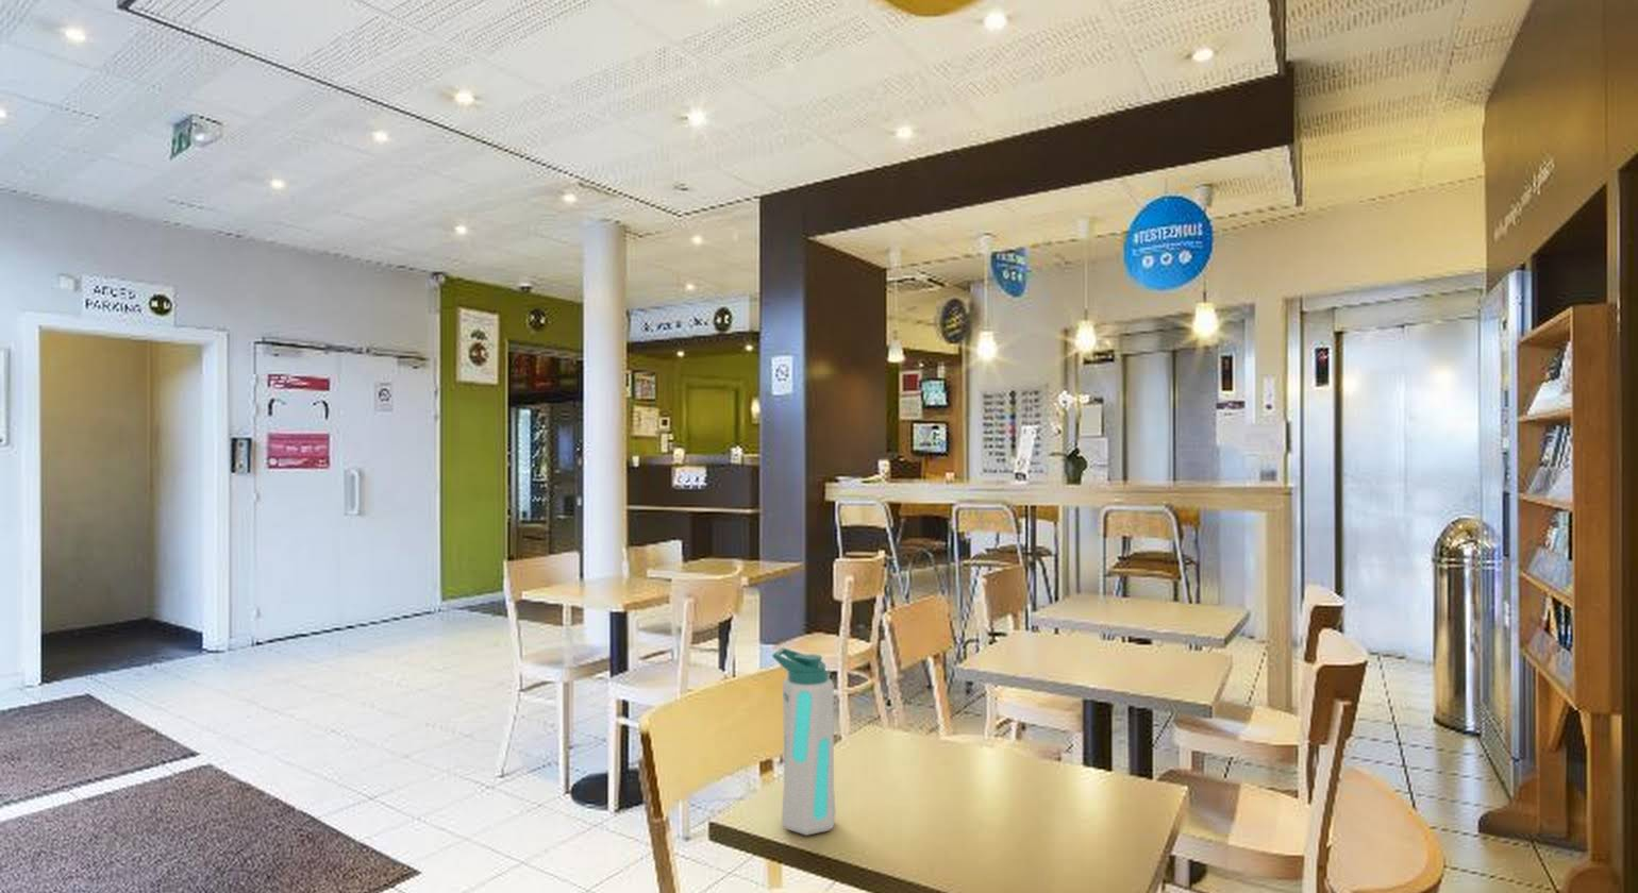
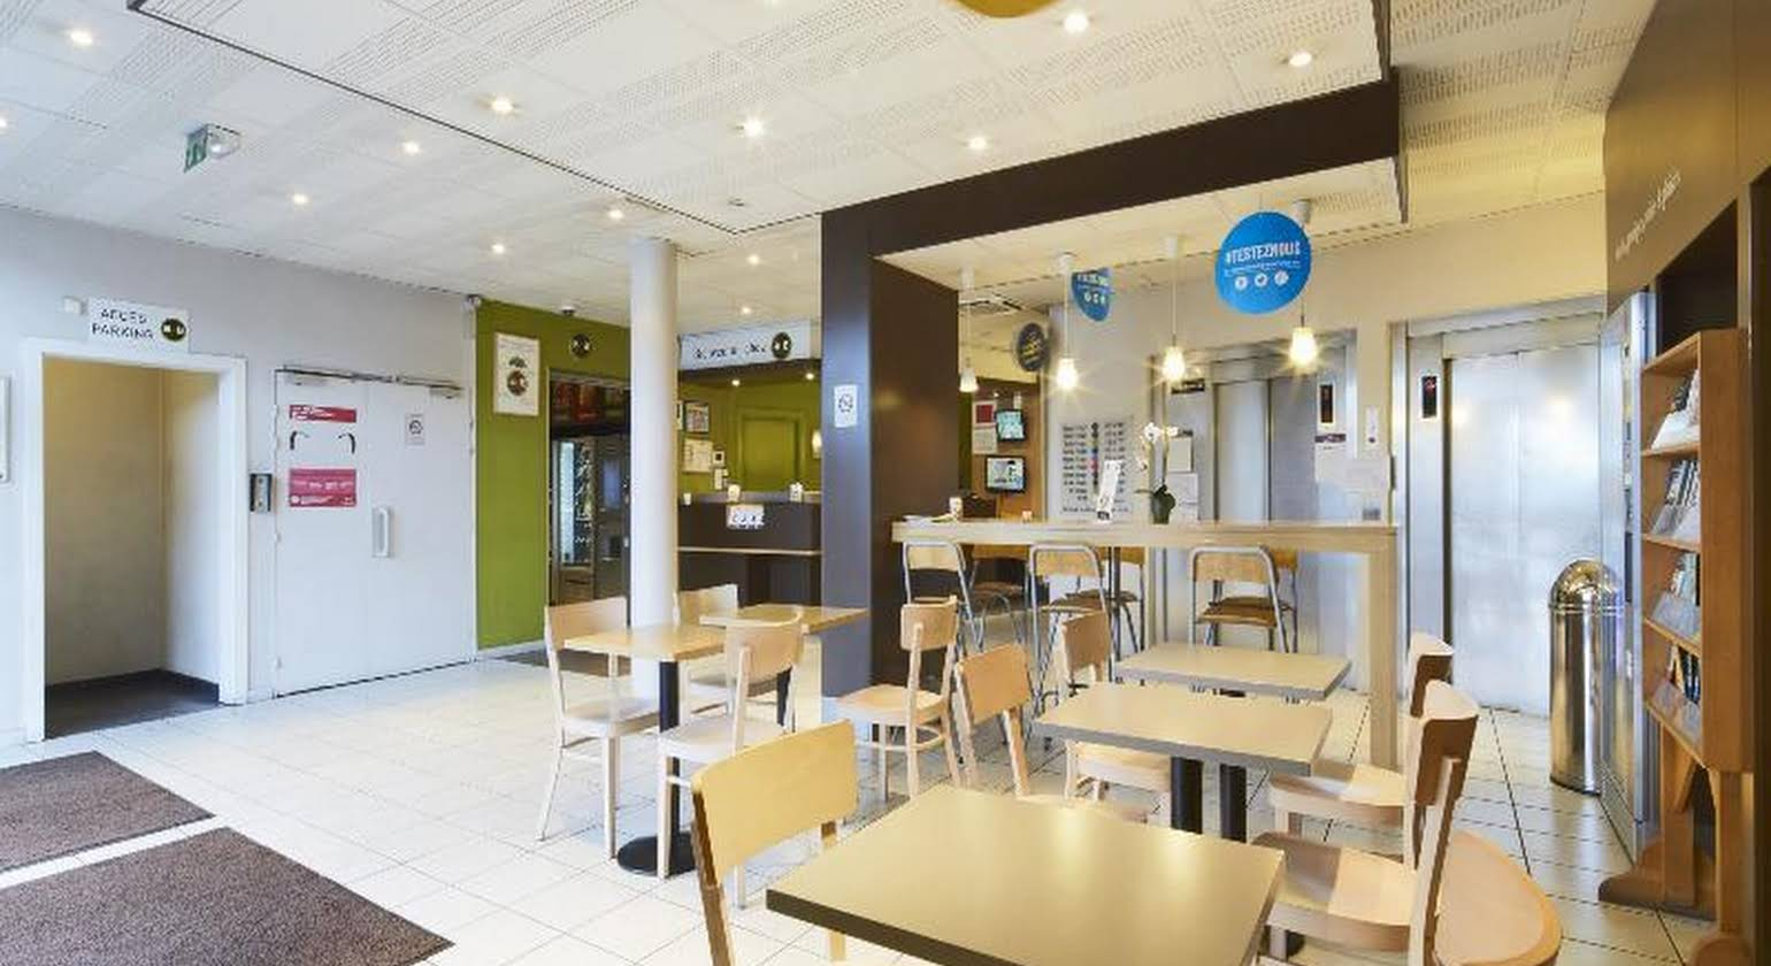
- water bottle (804, 738)
